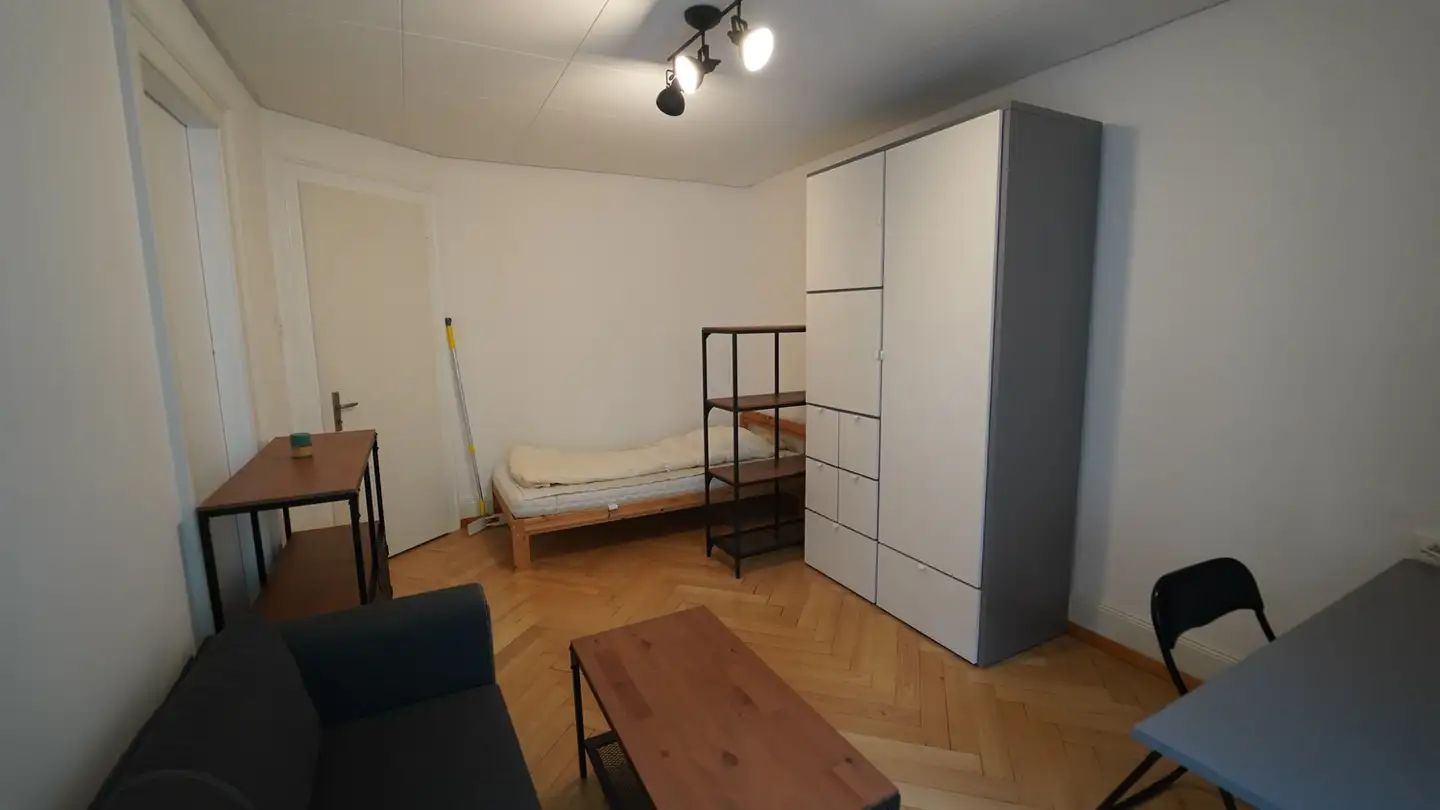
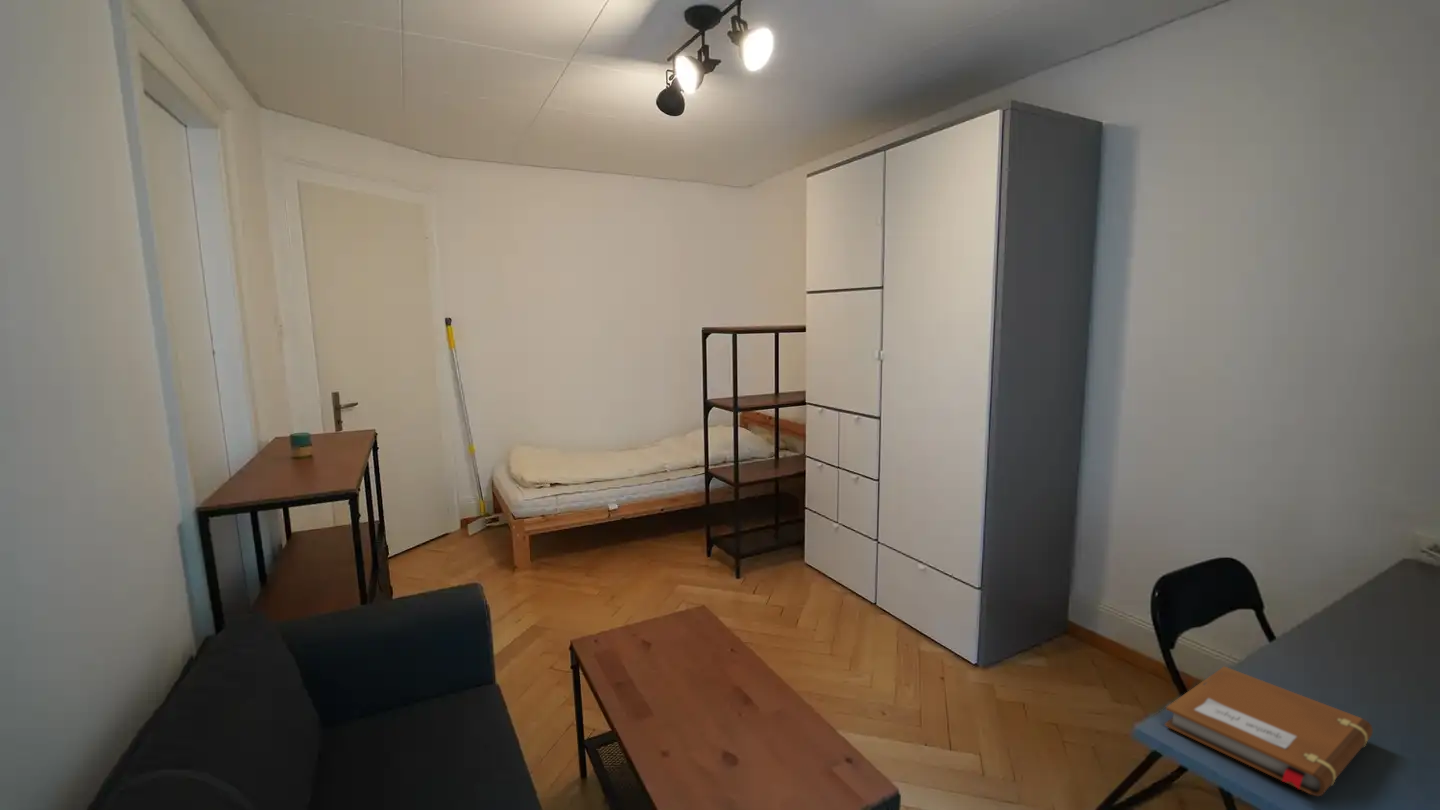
+ notebook (1265, 725)
